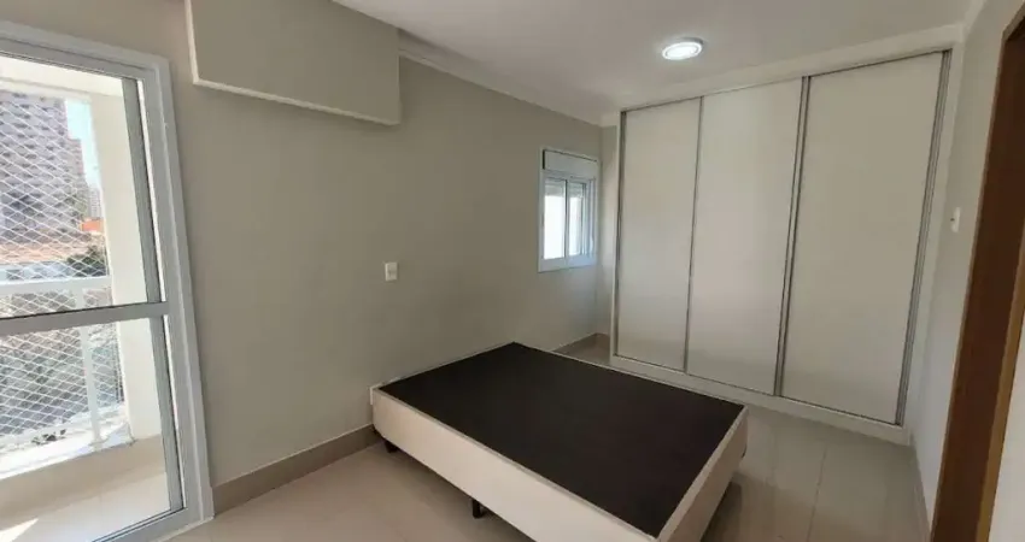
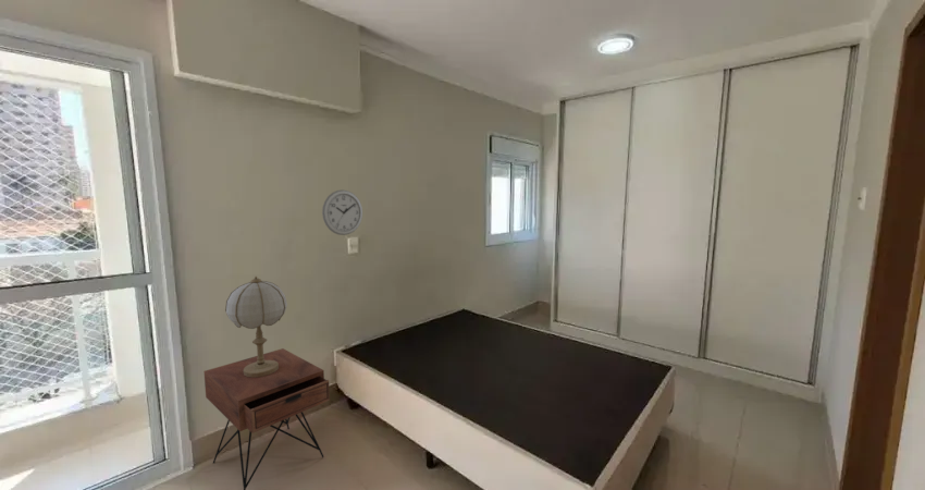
+ table lamp (258, 323)
+ nightstand (270, 418)
+ wall clock (343, 212)
